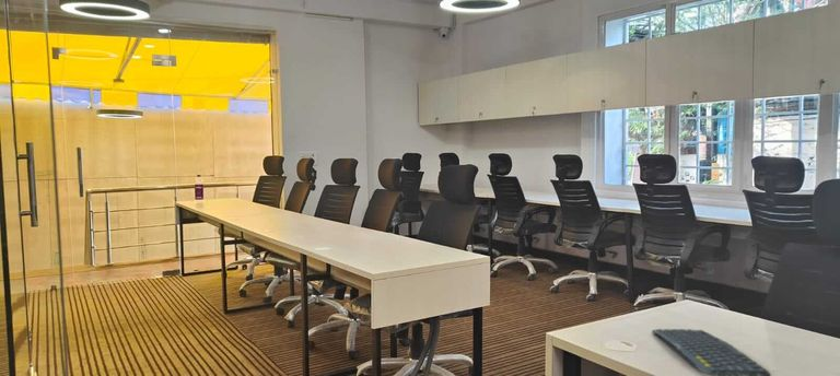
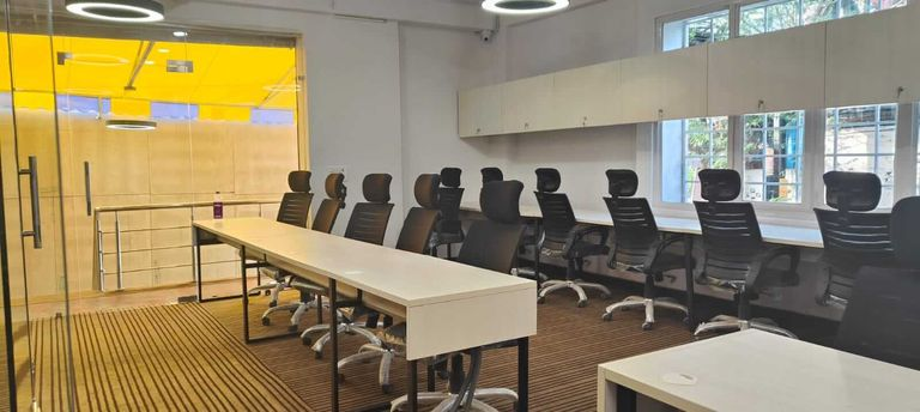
- keyboard (704, 348)
